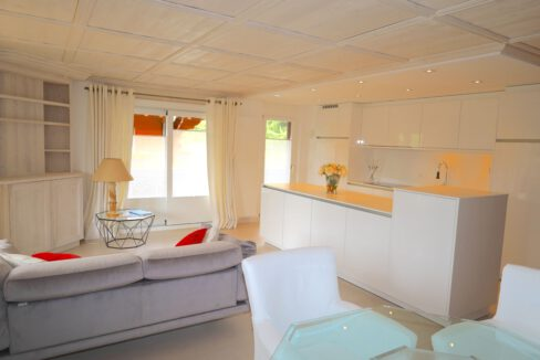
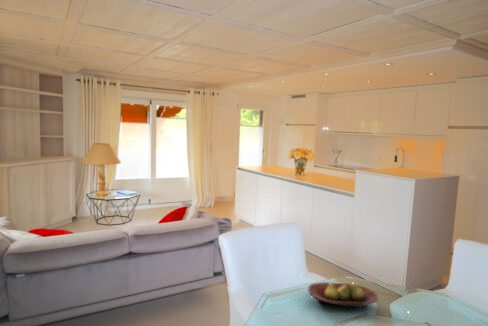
+ fruit bowl (342, 292)
